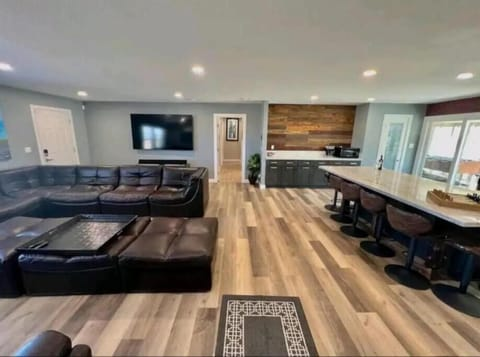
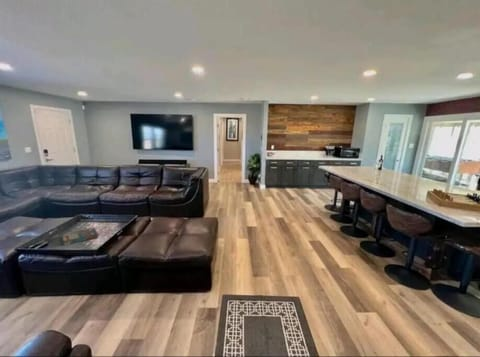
+ board game (80, 235)
